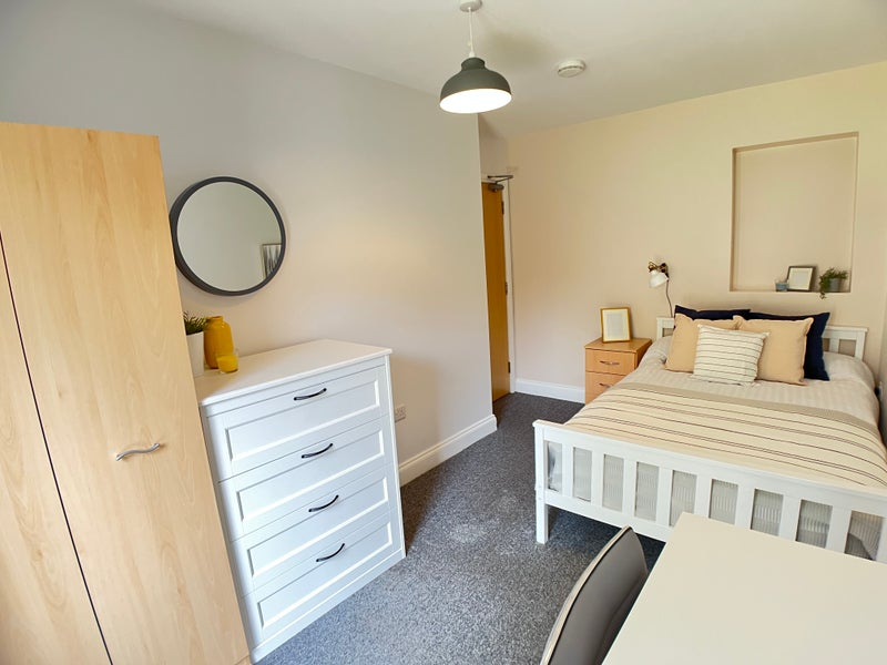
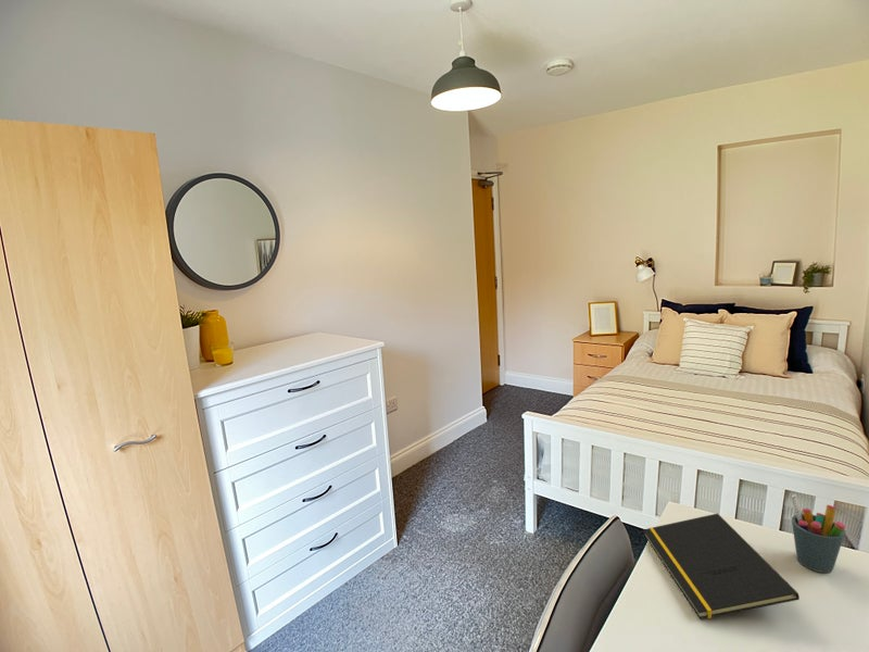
+ notepad (709, 560)
+ pen holder (817, 534)
